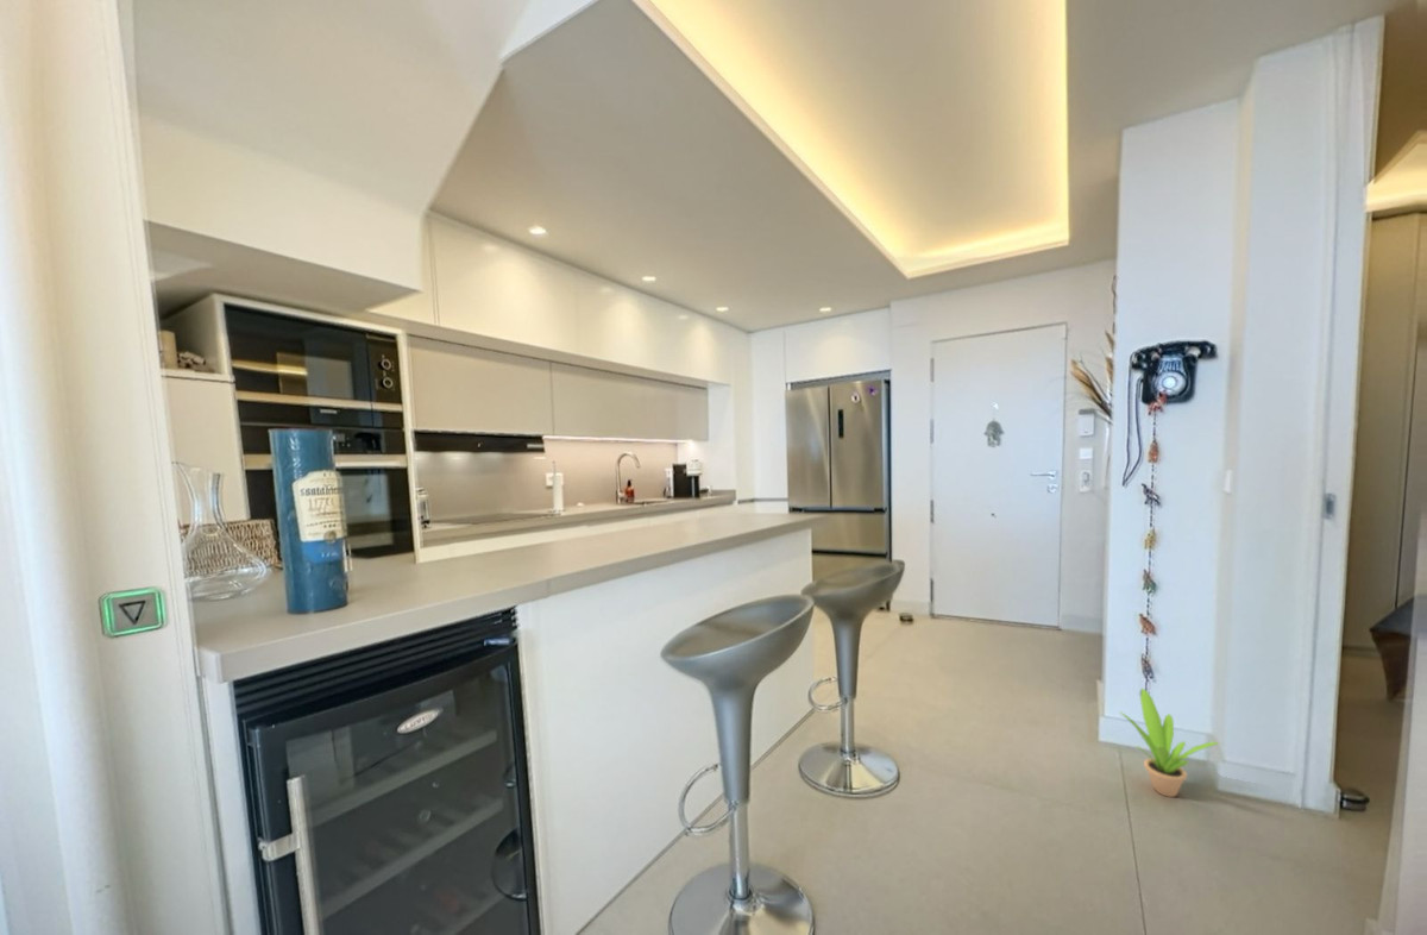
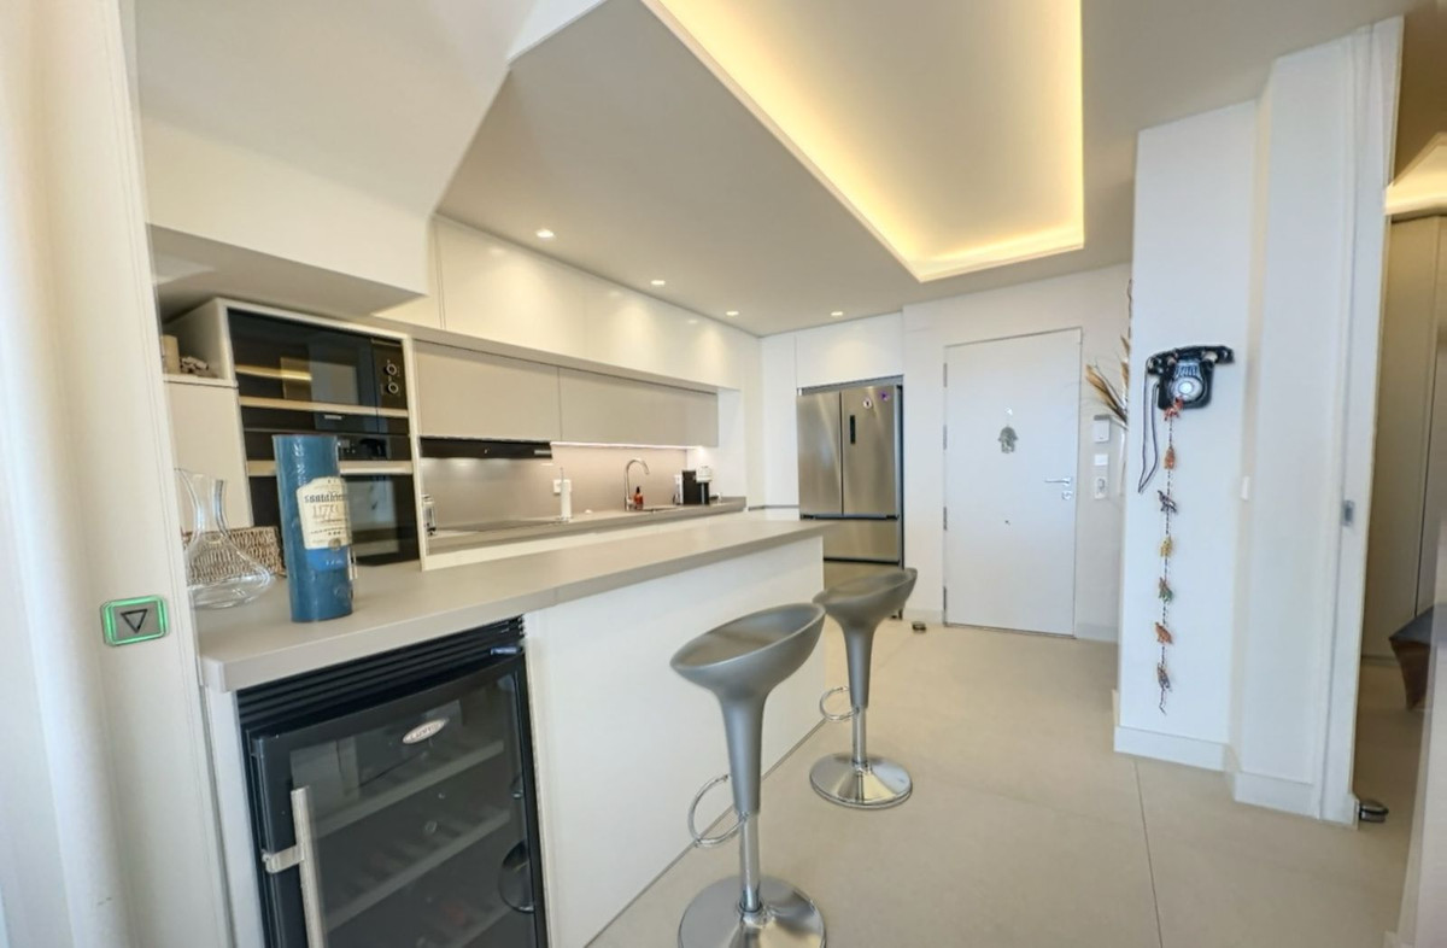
- potted plant (1167, 749)
